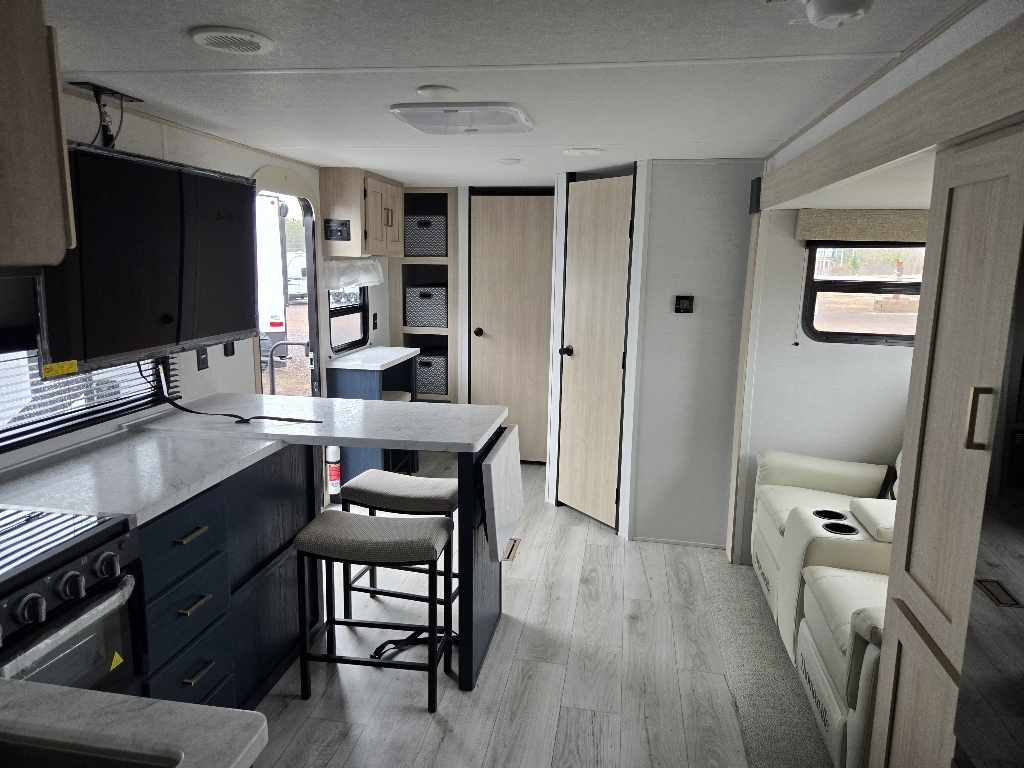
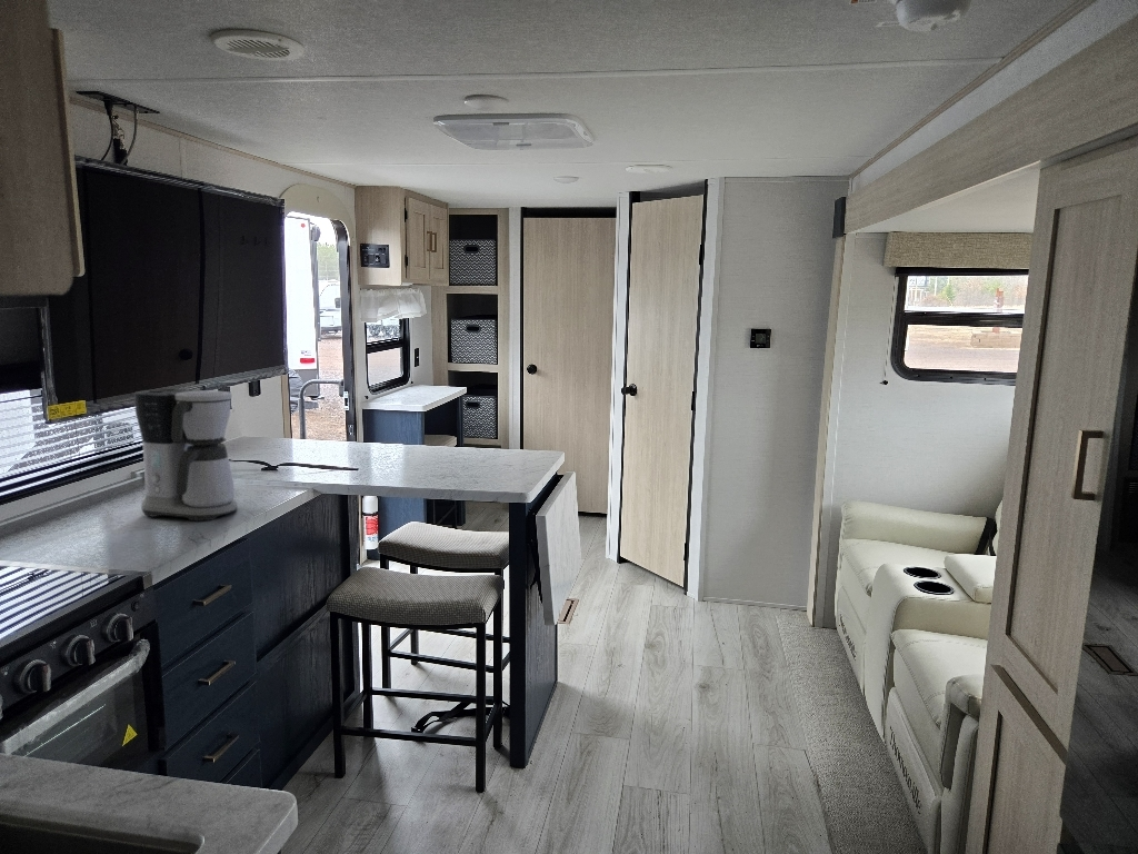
+ coffee maker (181, 453)
